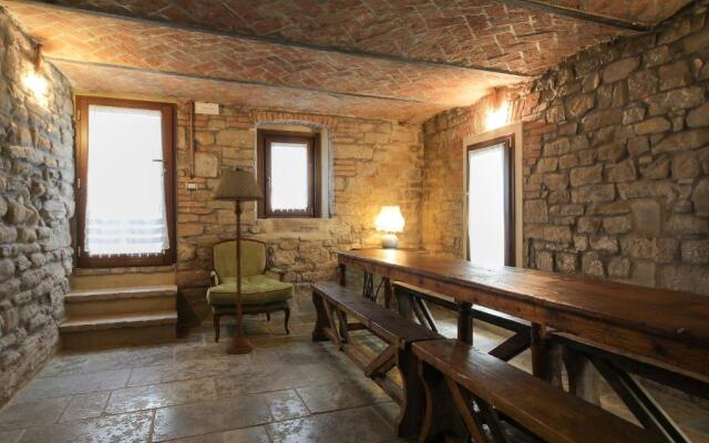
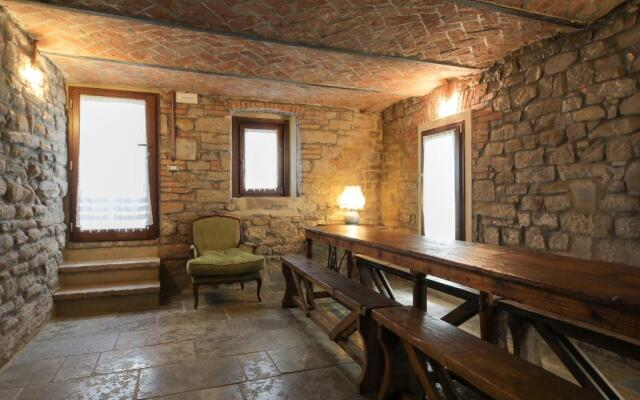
- floor lamp (238, 258)
